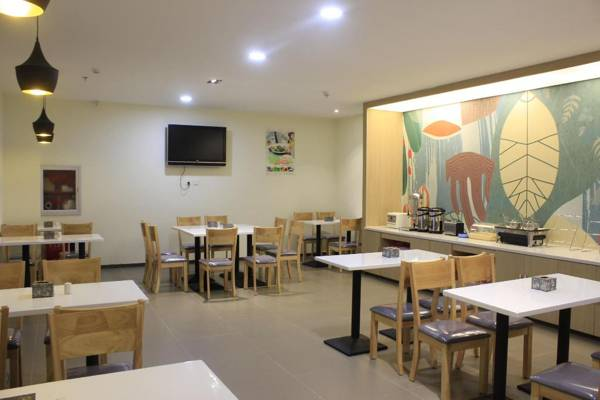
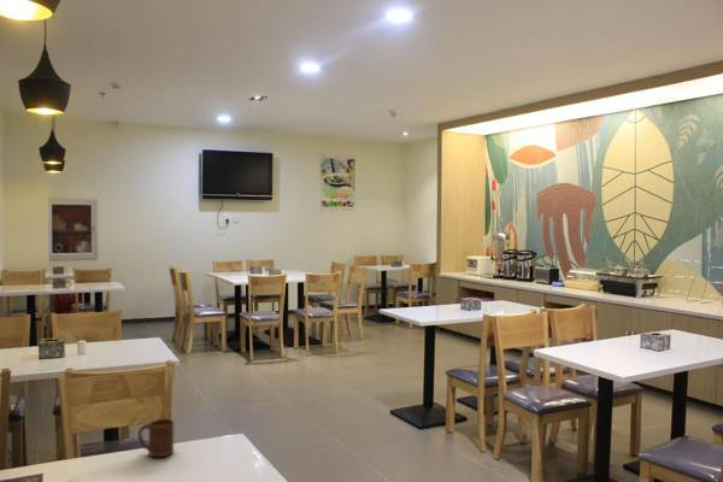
+ cup (157, 437)
